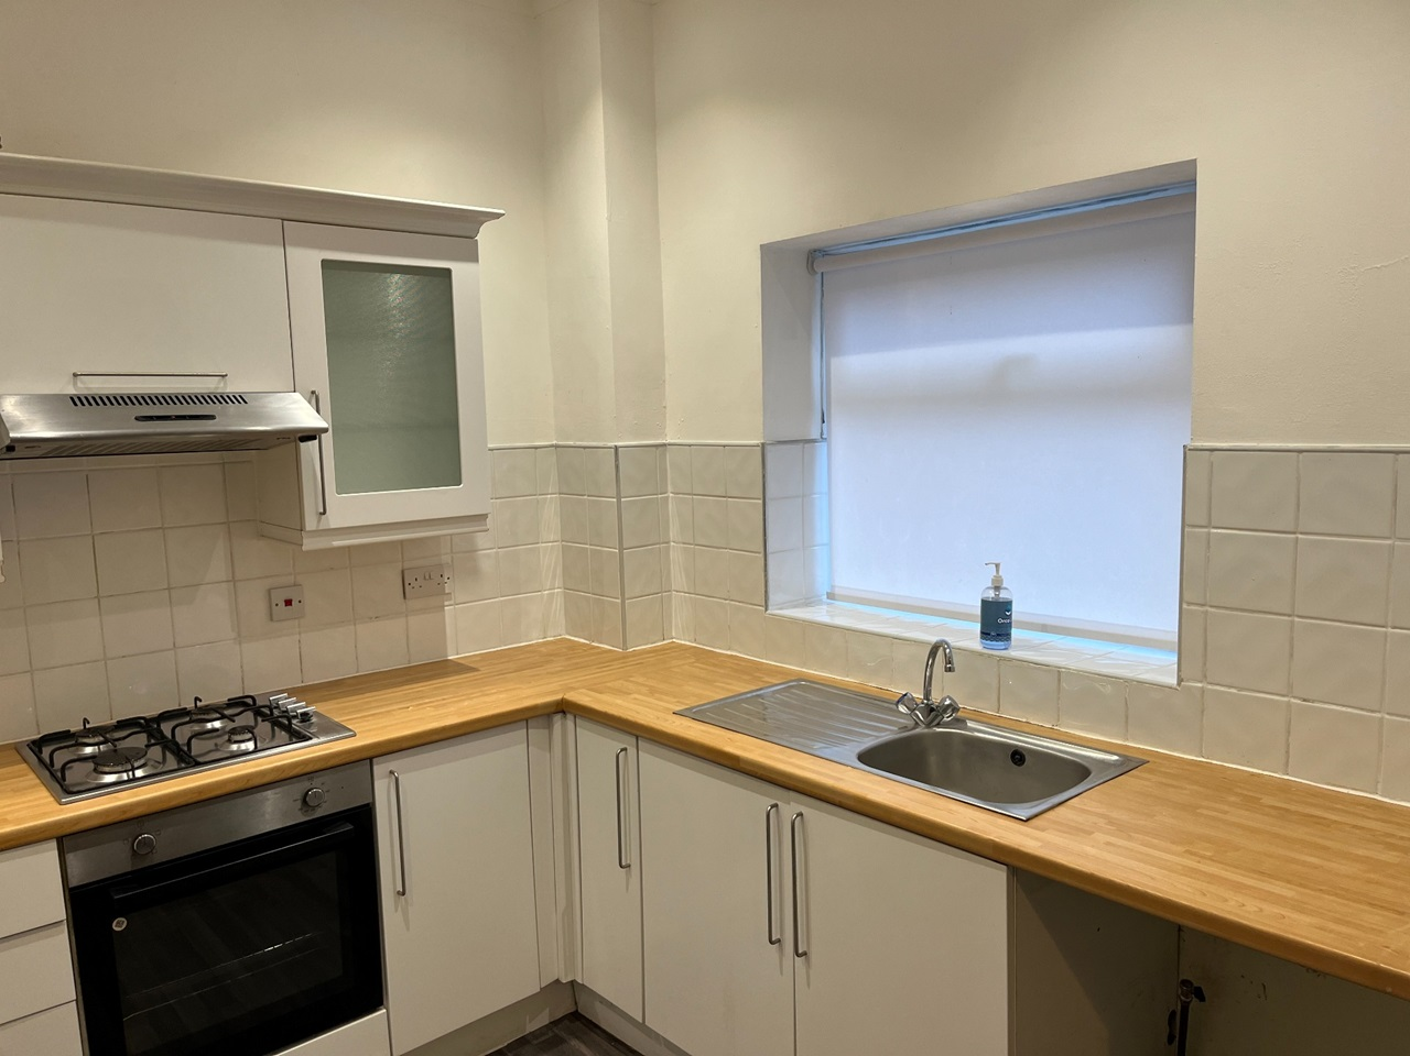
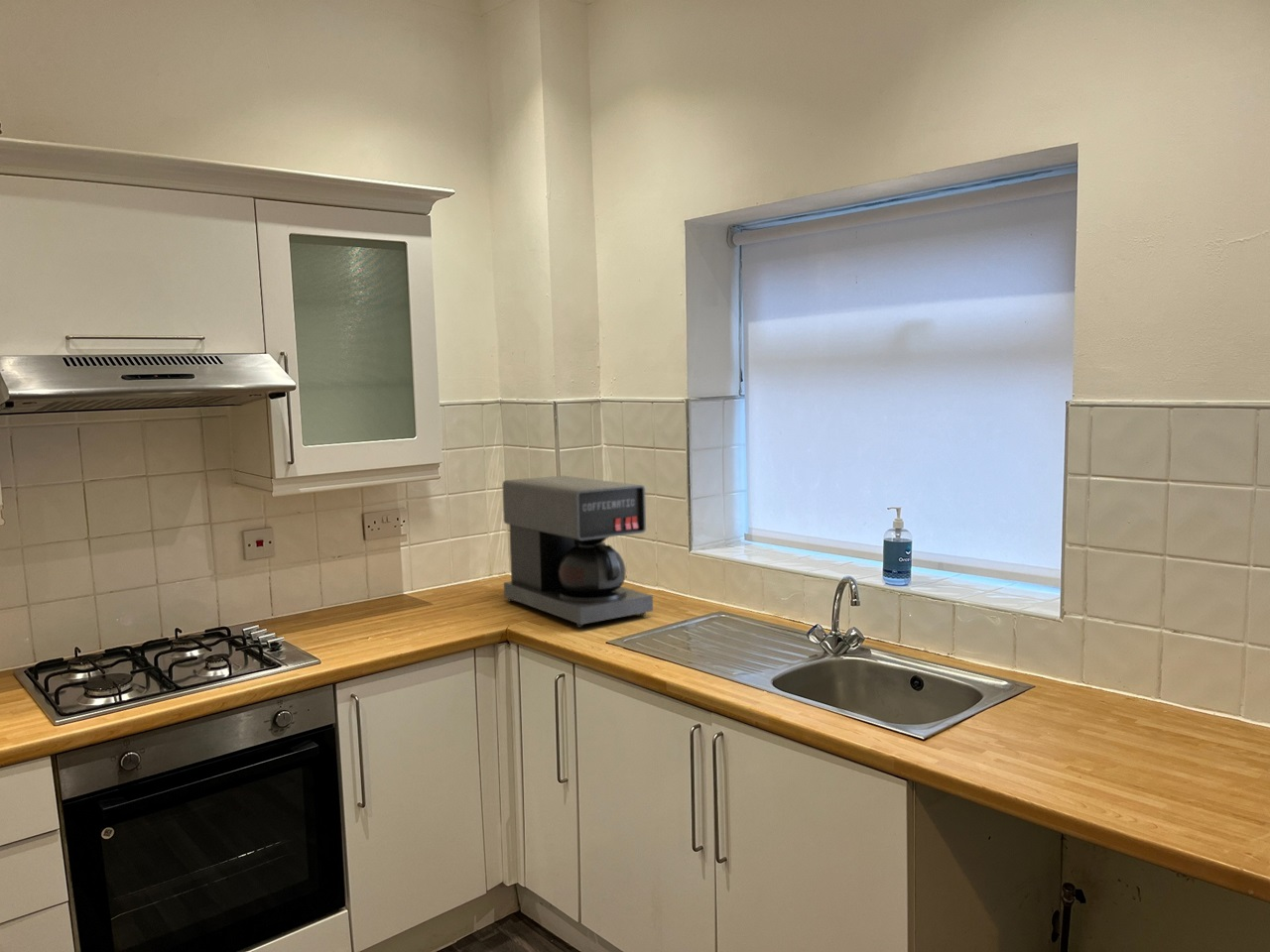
+ coffee maker (572, 545)
